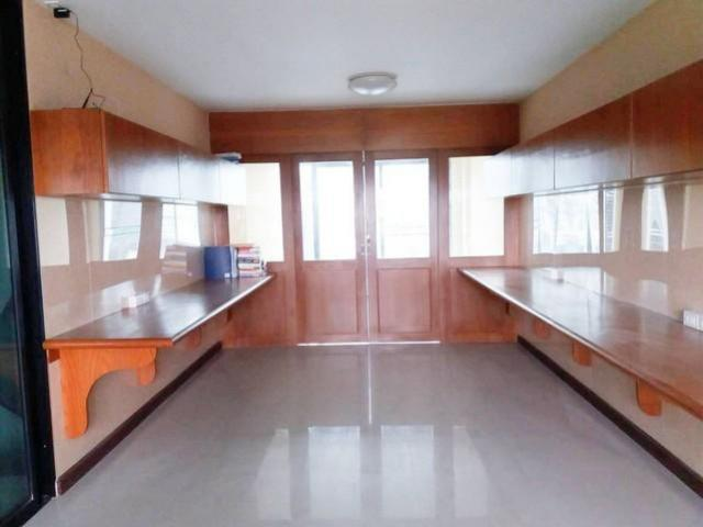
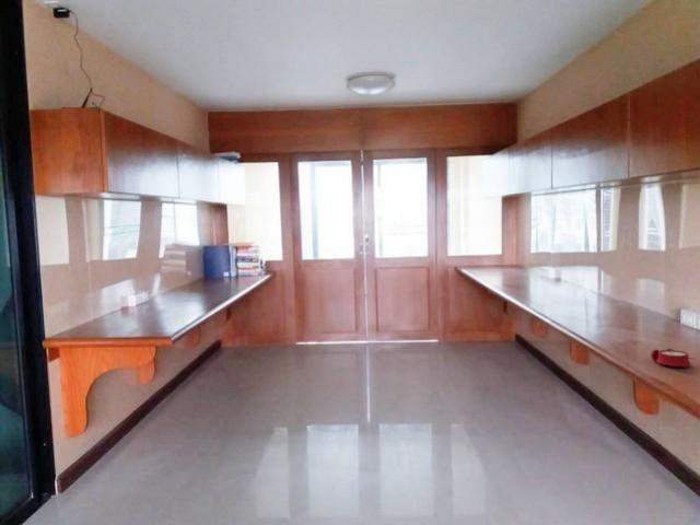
+ alarm clock (669, 357)
